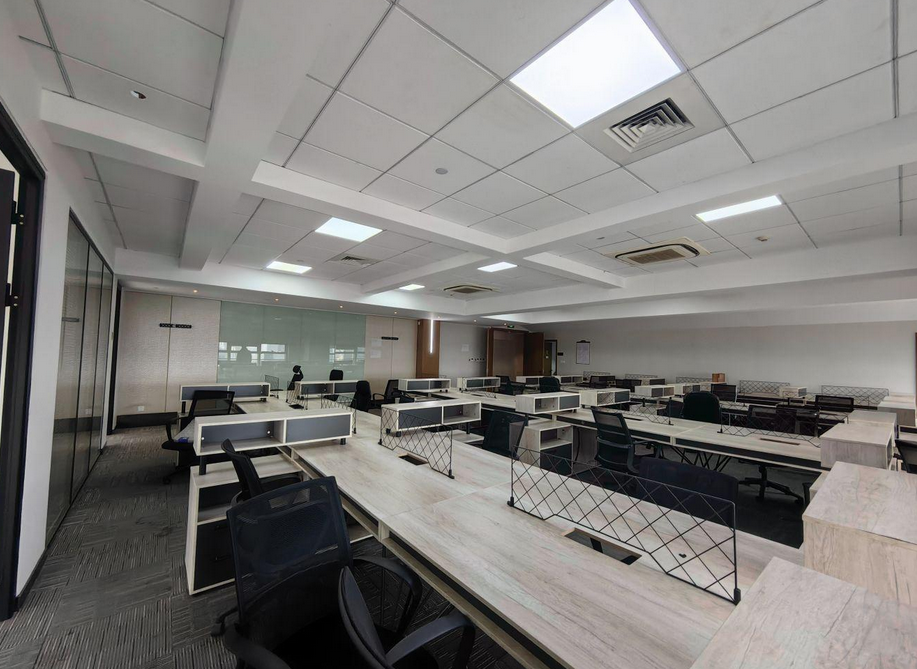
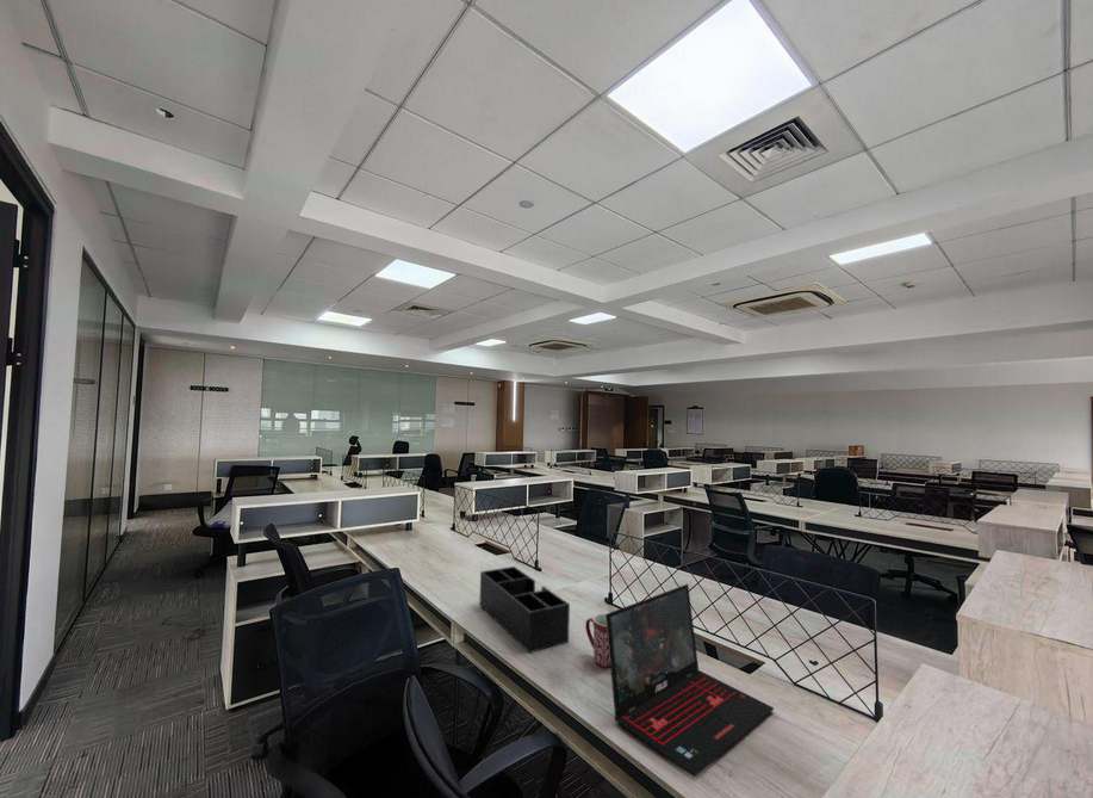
+ laptop (690, 663)
+ mug (601, 638)
+ desk organizer (520, 604)
